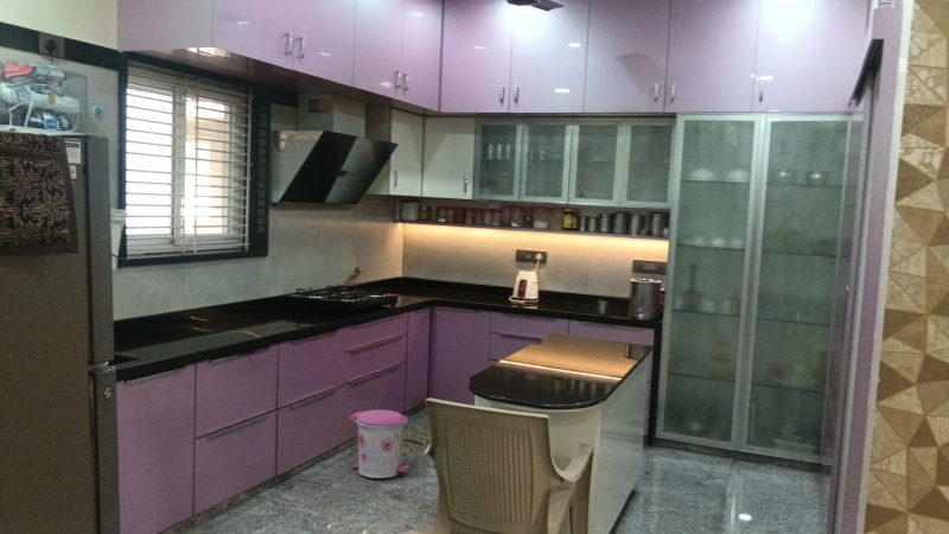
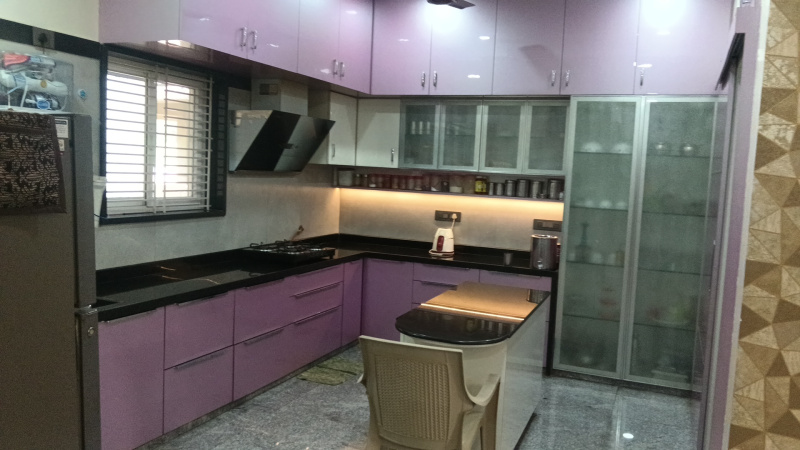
- trash can (380, 441)
